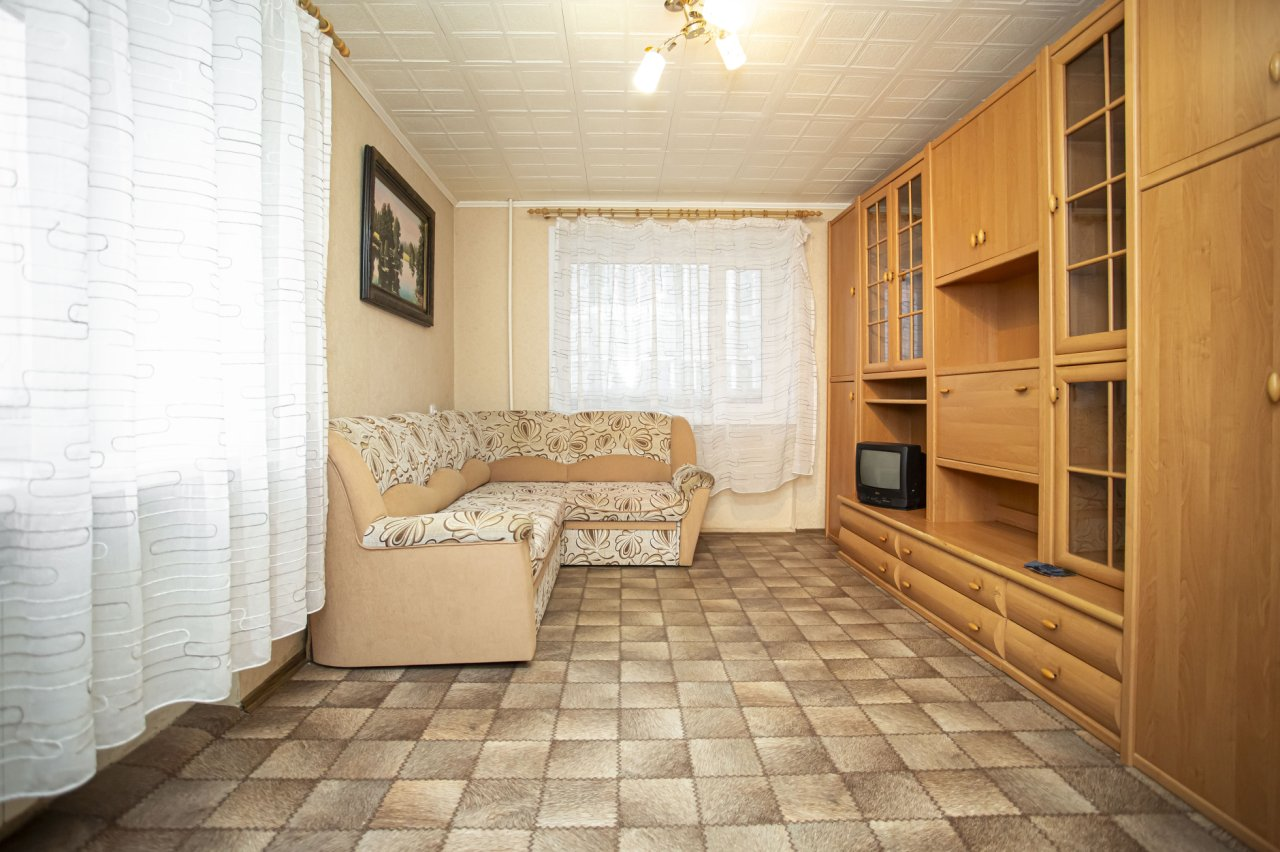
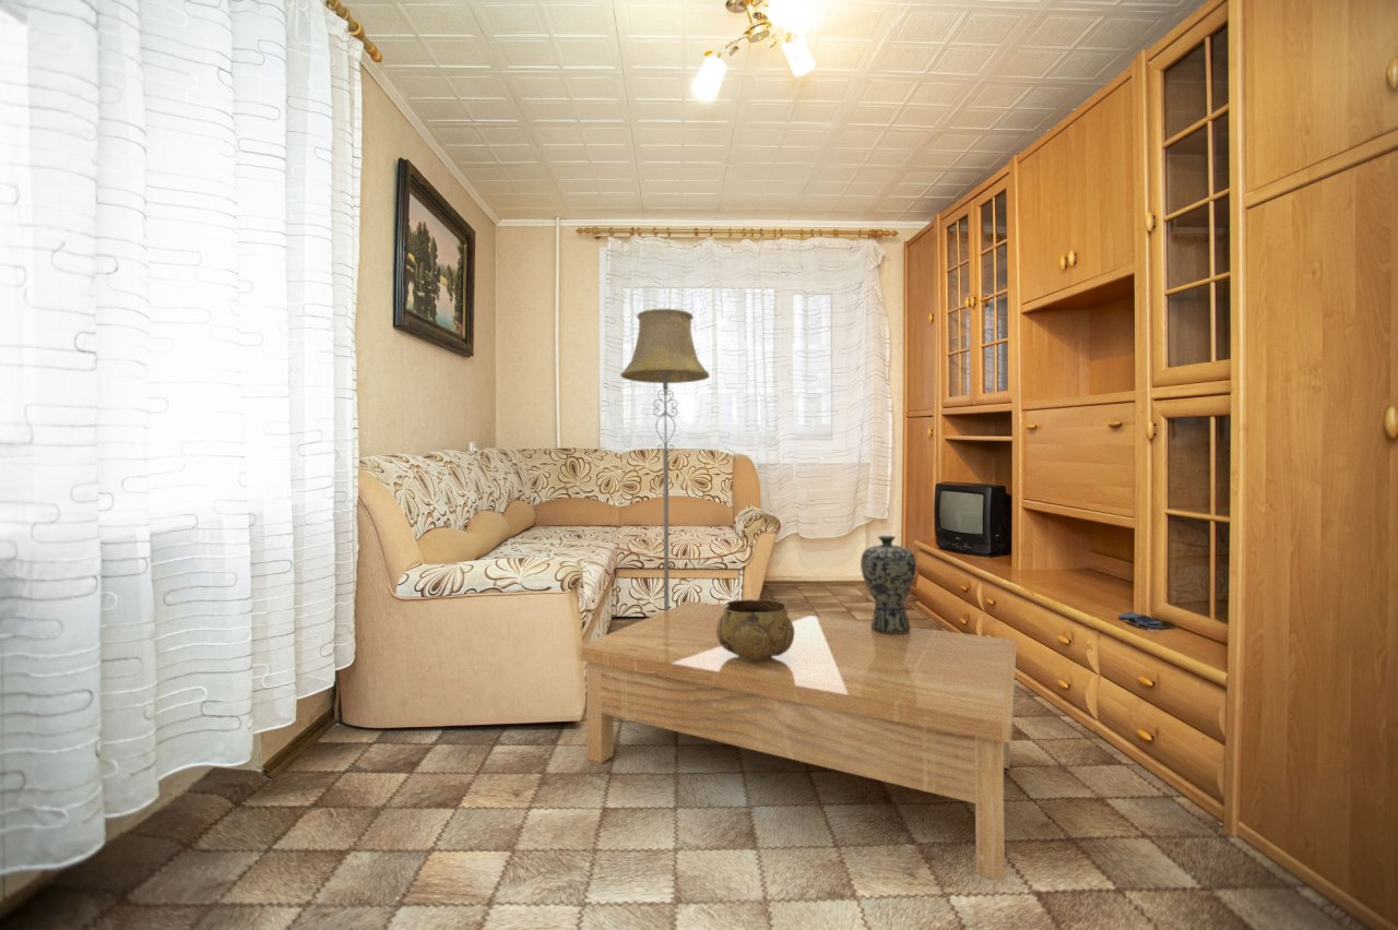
+ decorative bowl (755, 630)
+ coffee table (799, 700)
+ floor lamp (665, 488)
+ vase (888, 582)
